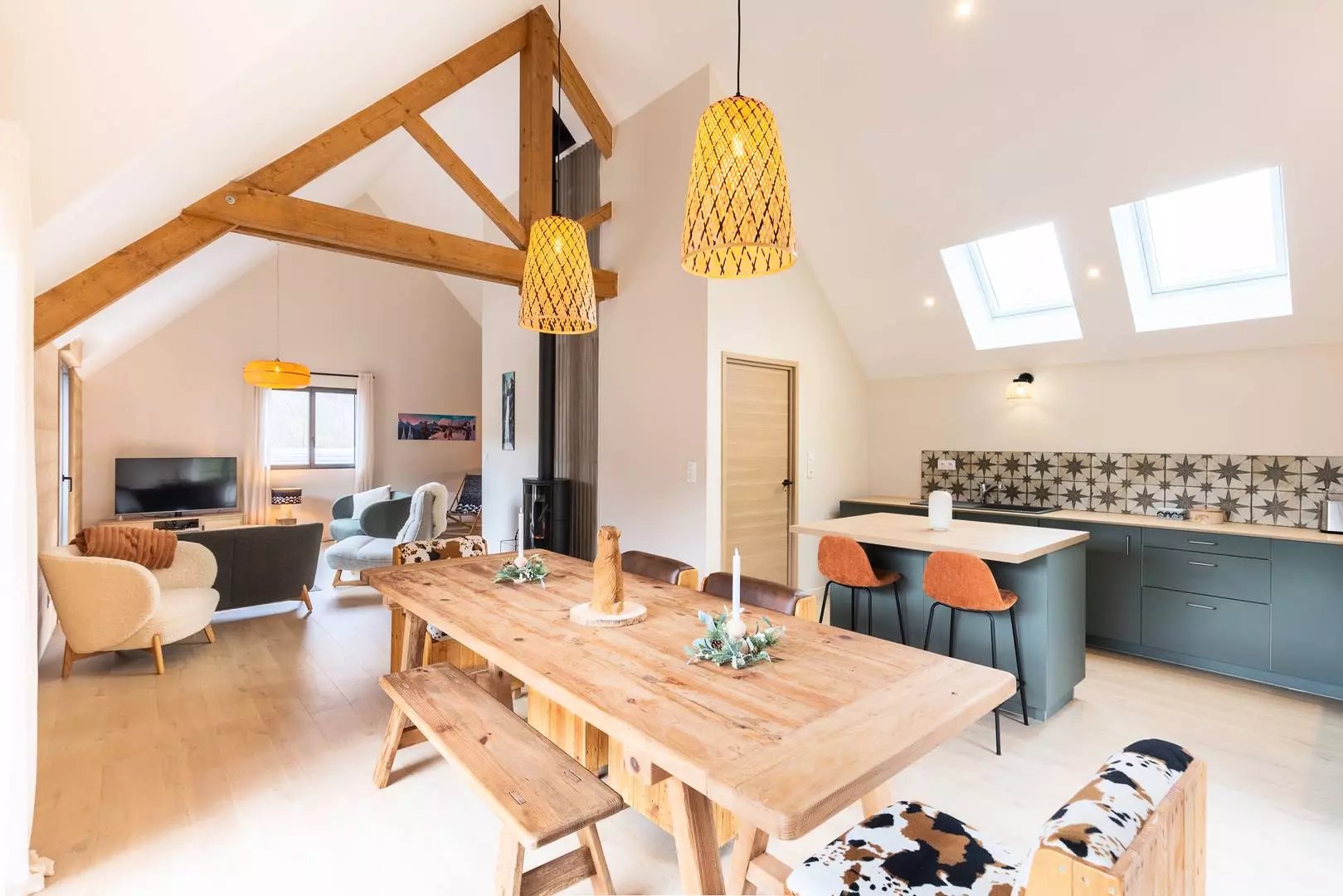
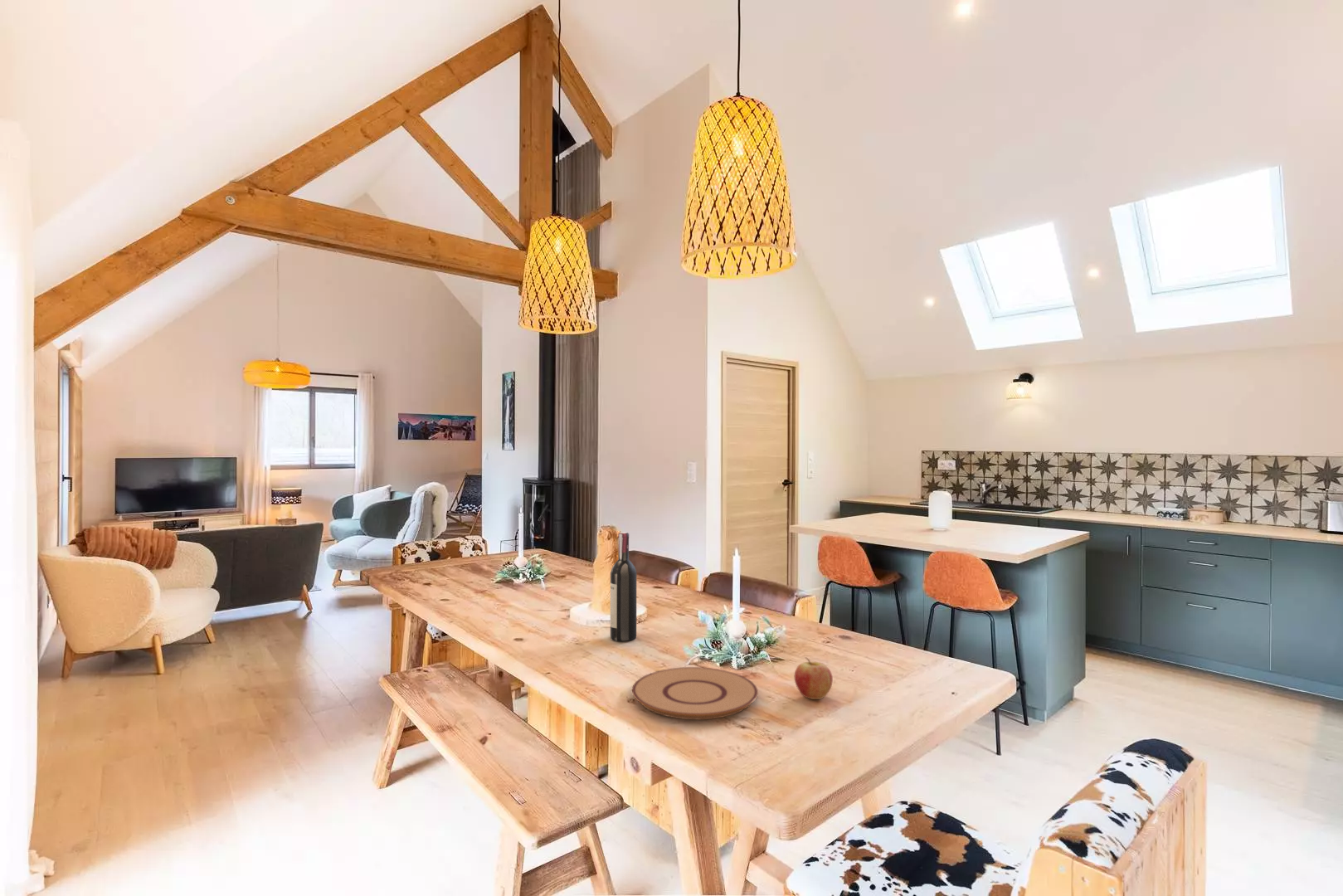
+ wine bottle (623, 585)
+ fruit (813, 679)
+ plate (694, 692)
